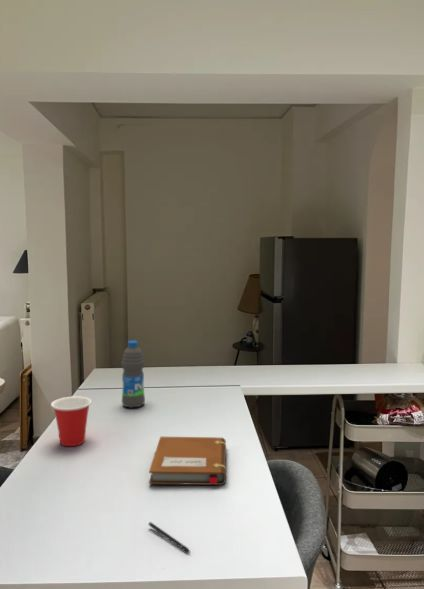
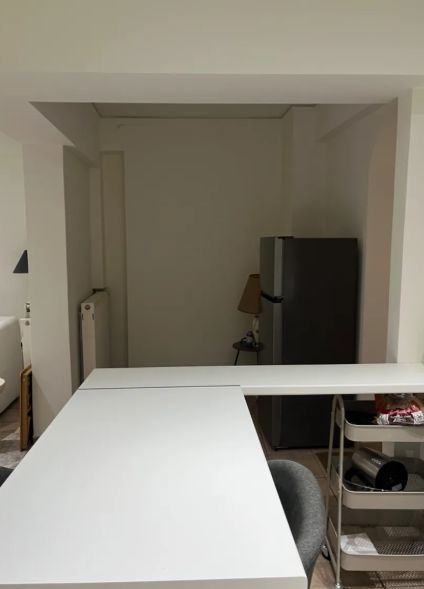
- notebook (190, 459)
- cup (71, 421)
- water bottle (133, 373)
- pen (169, 537)
